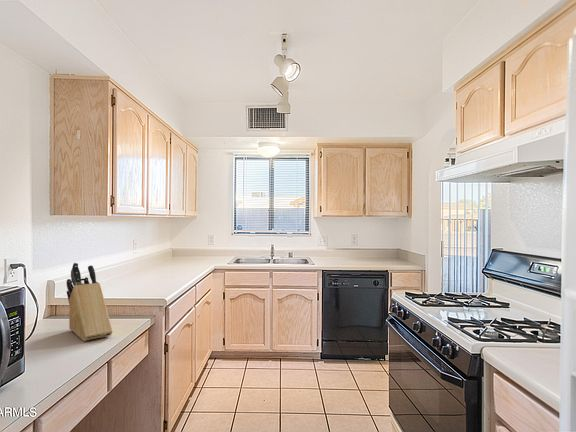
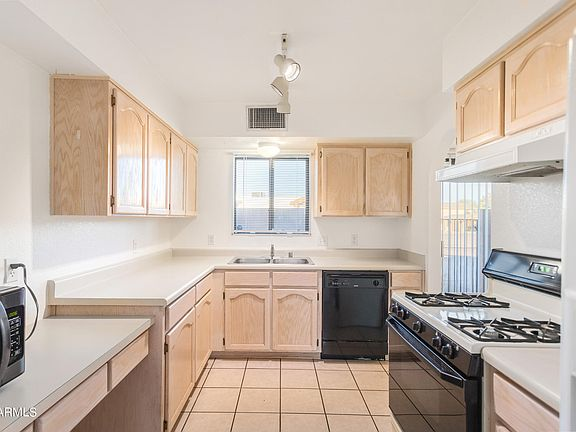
- knife block (87, 297)
